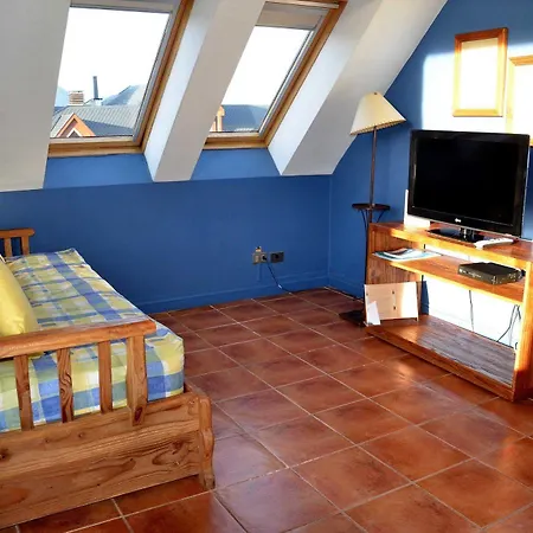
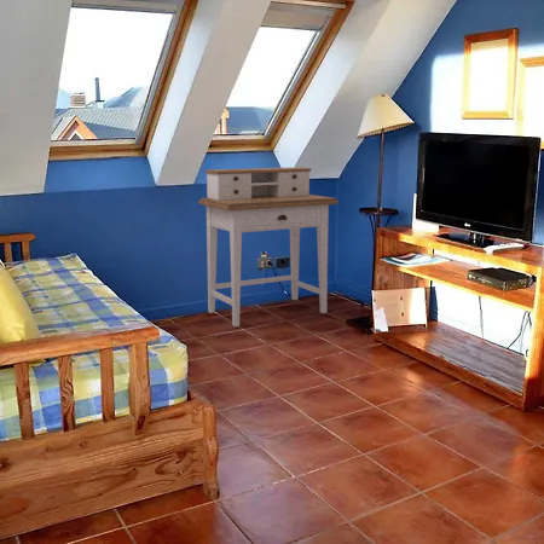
+ desk (268, 230)
